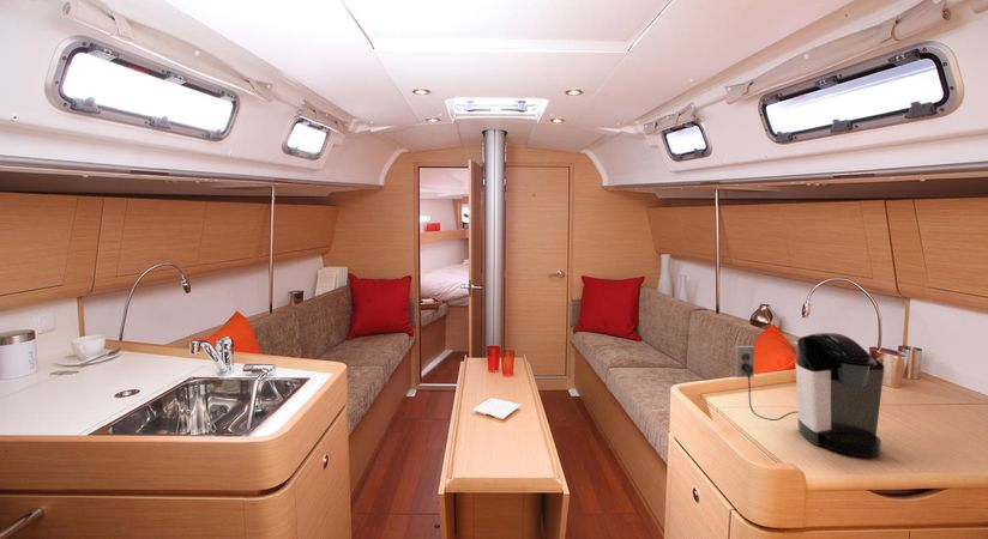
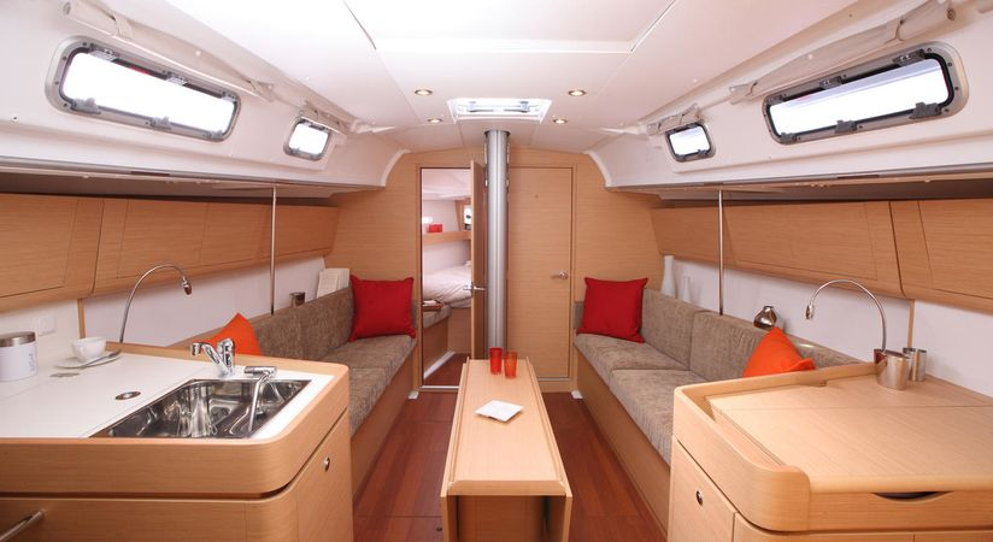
- coffee maker (815, 387)
